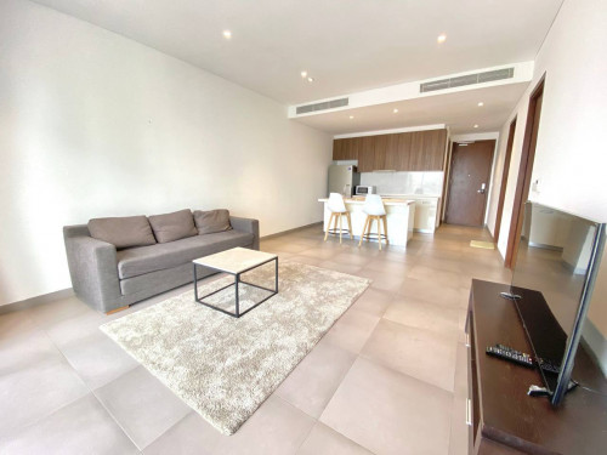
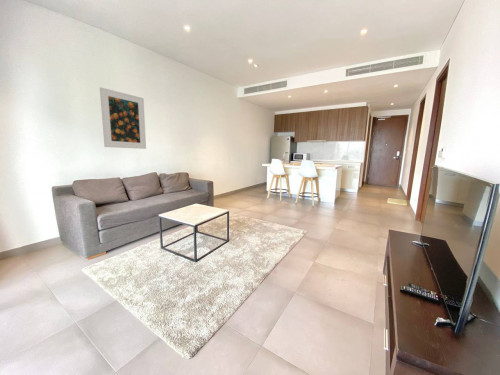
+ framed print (125, 121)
